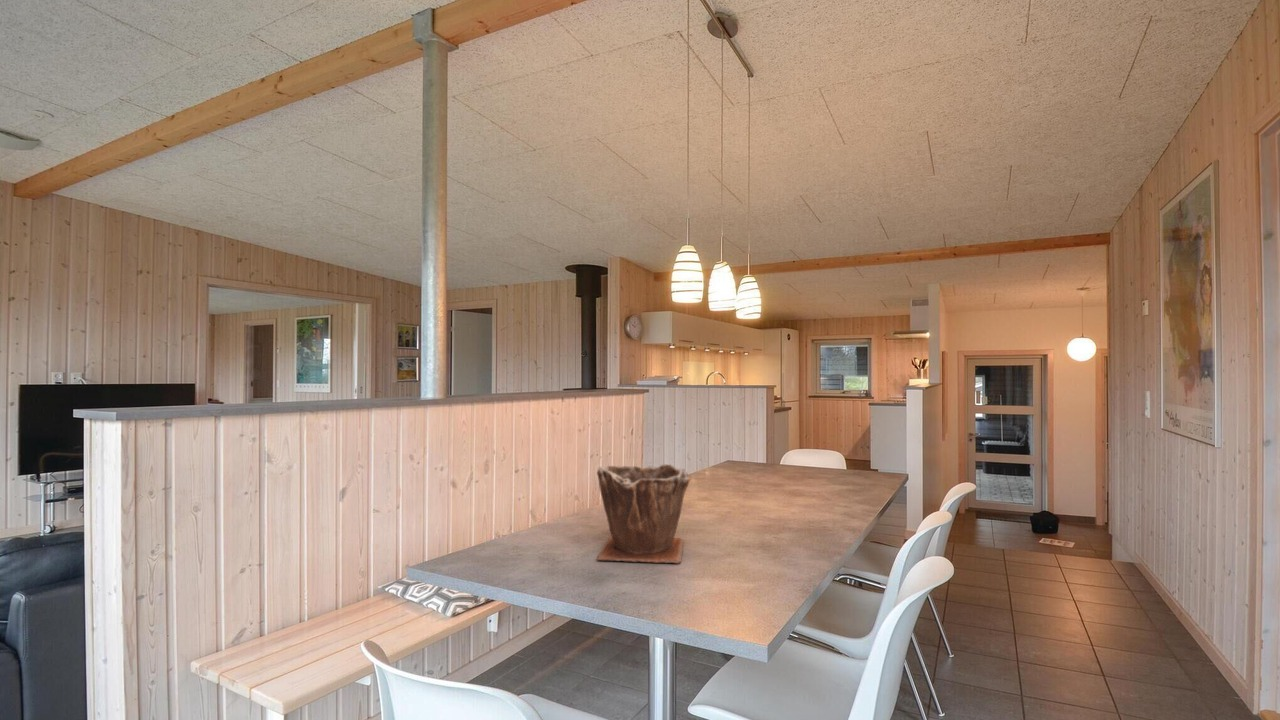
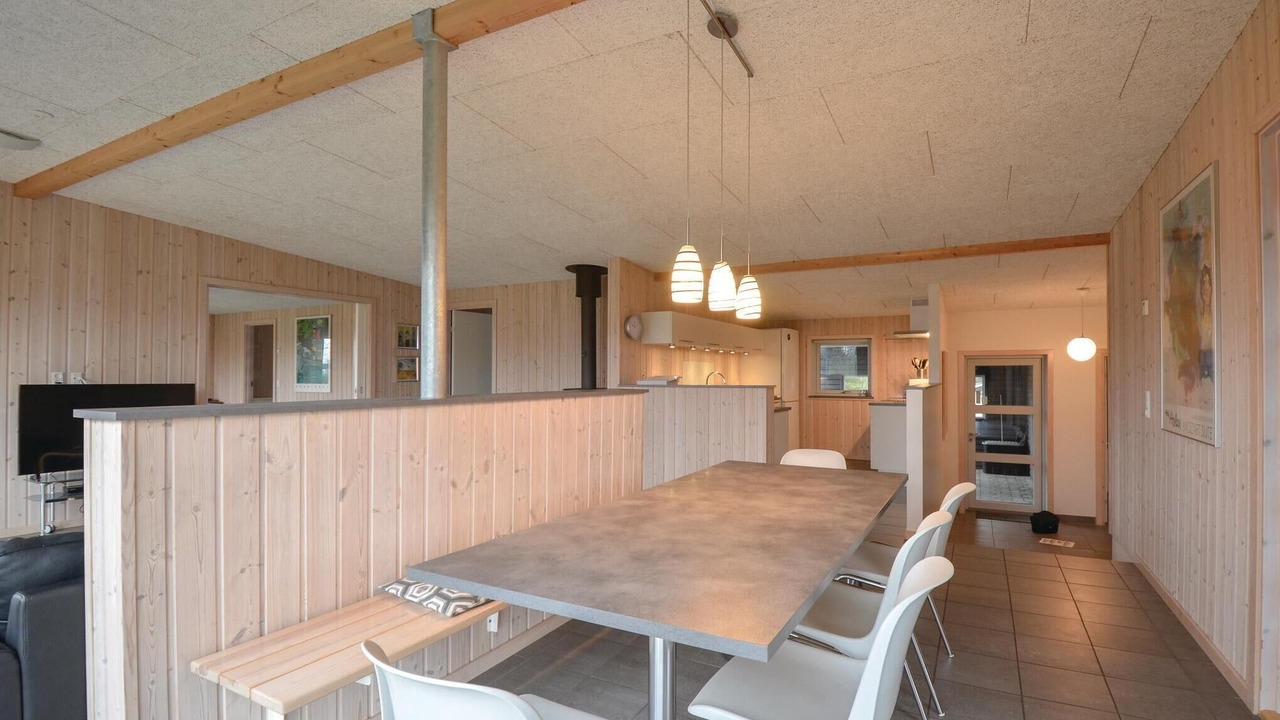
- plant pot (642, 508)
